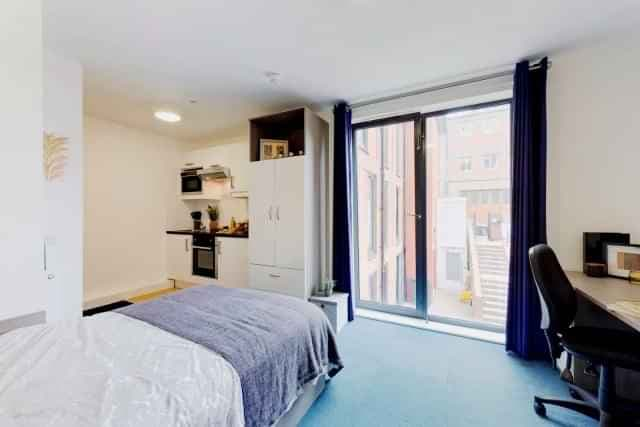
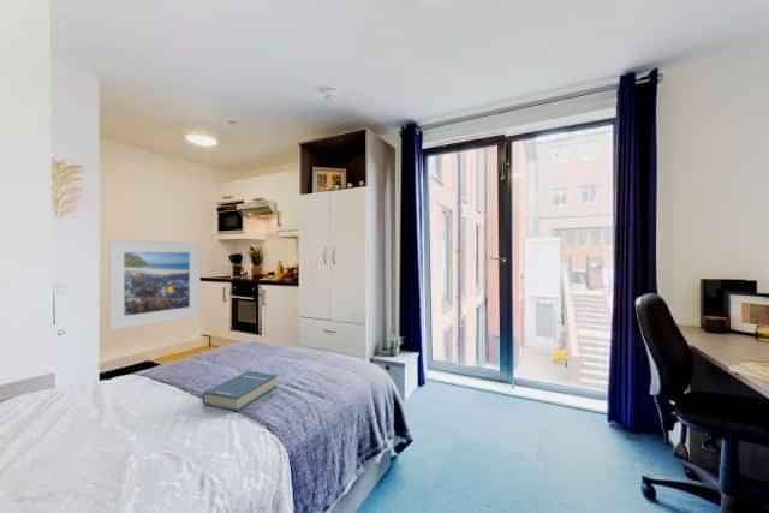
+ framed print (159, 281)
+ hardback book (242, 388)
